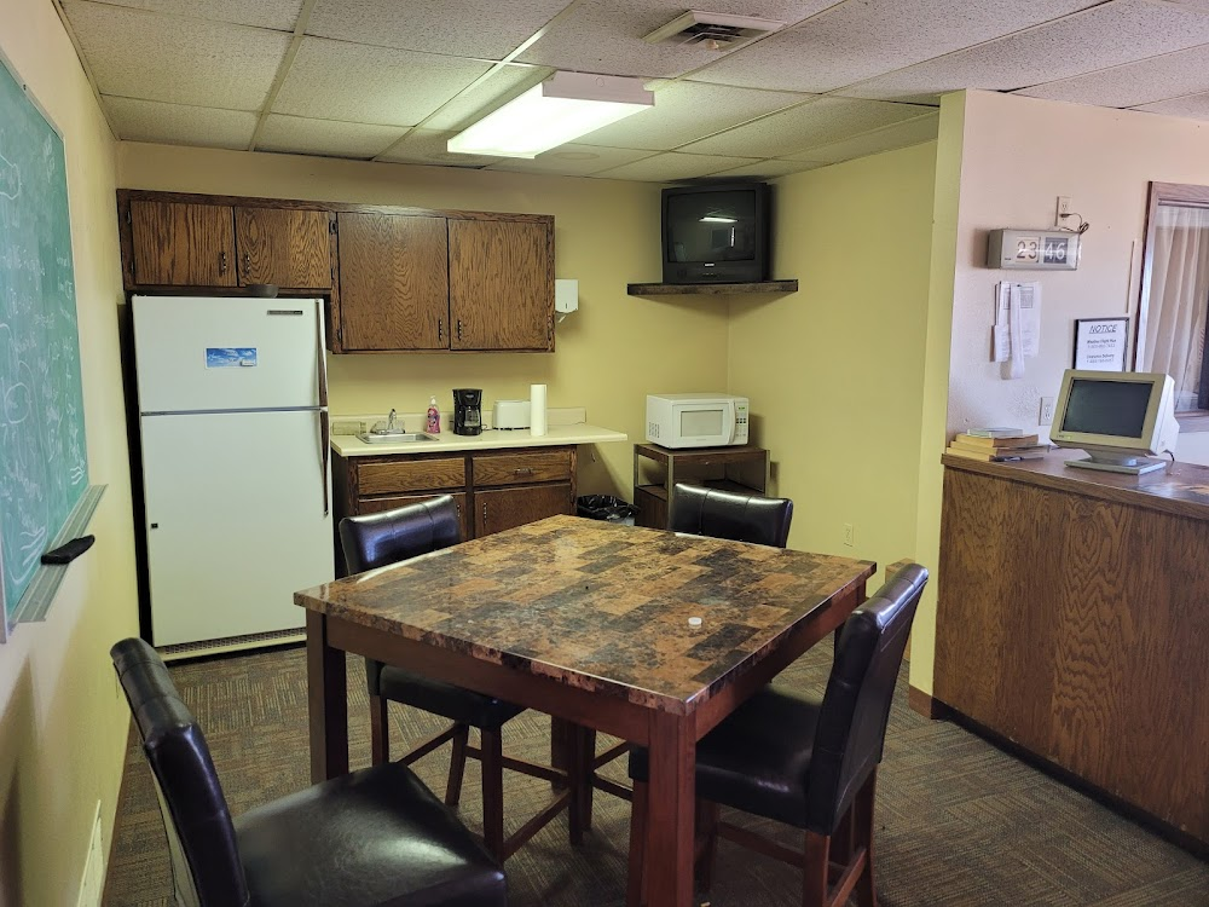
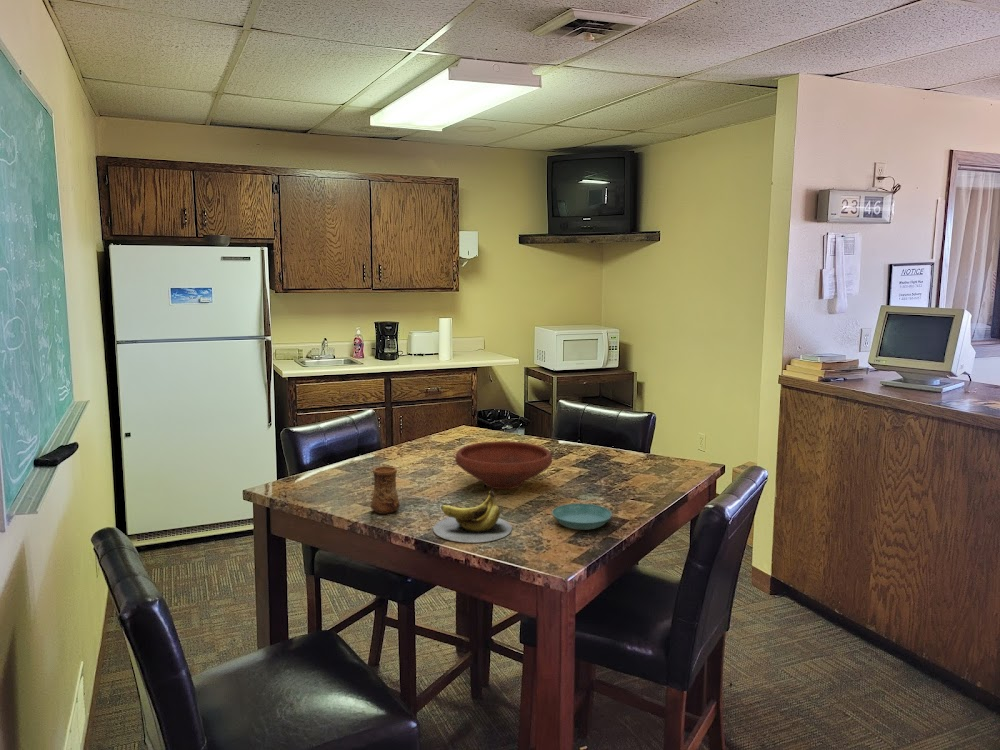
+ bowl (503, 468)
+ banana (472, 509)
+ saucer (581, 517)
+ cup (385, 490)
